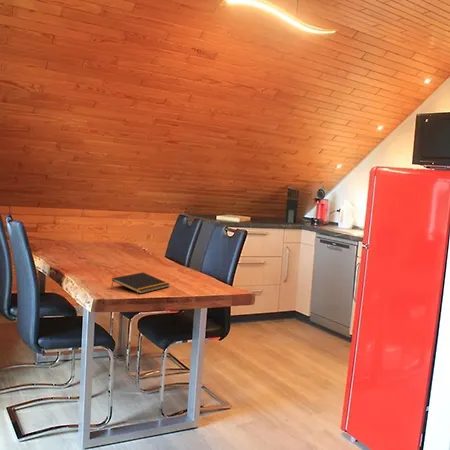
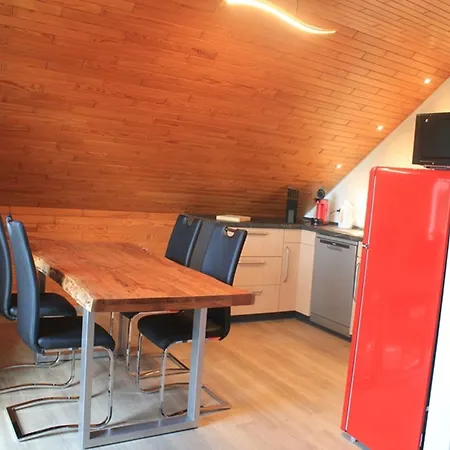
- notepad (141, 282)
